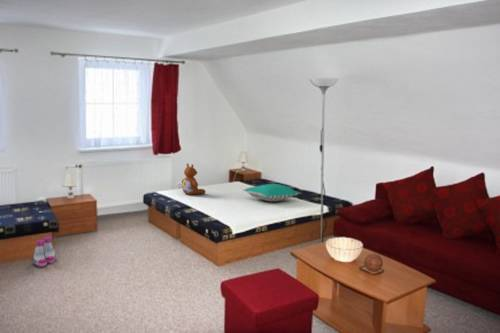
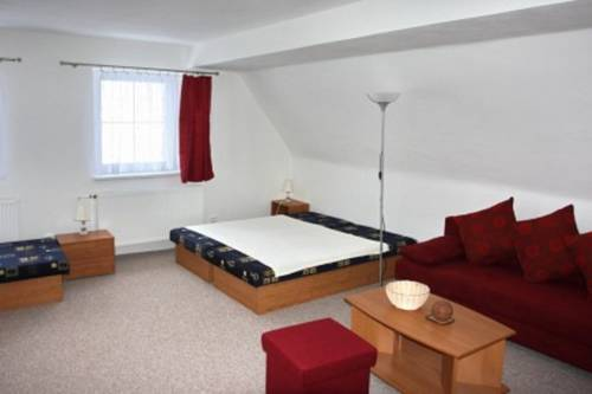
- pillow (270, 192)
- teddy bear (193, 178)
- boots (44, 249)
